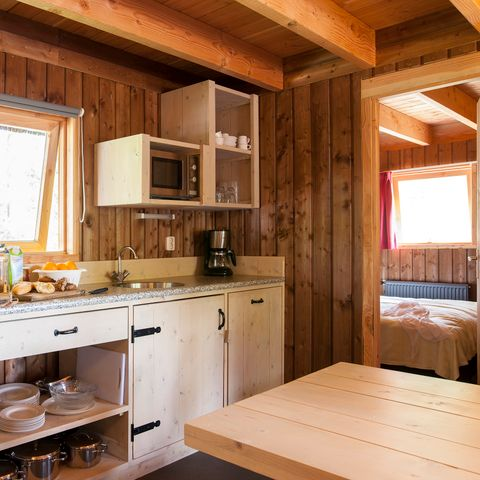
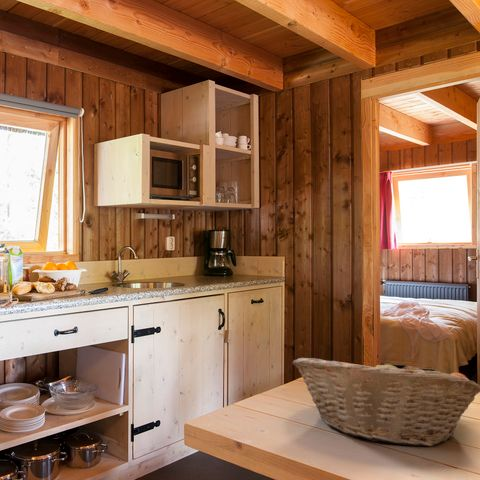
+ fruit basket (381, 389)
